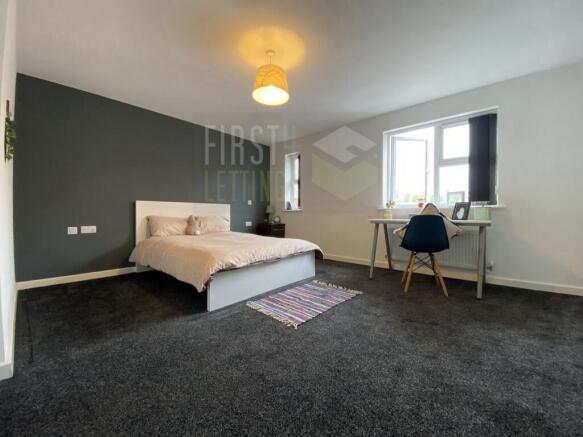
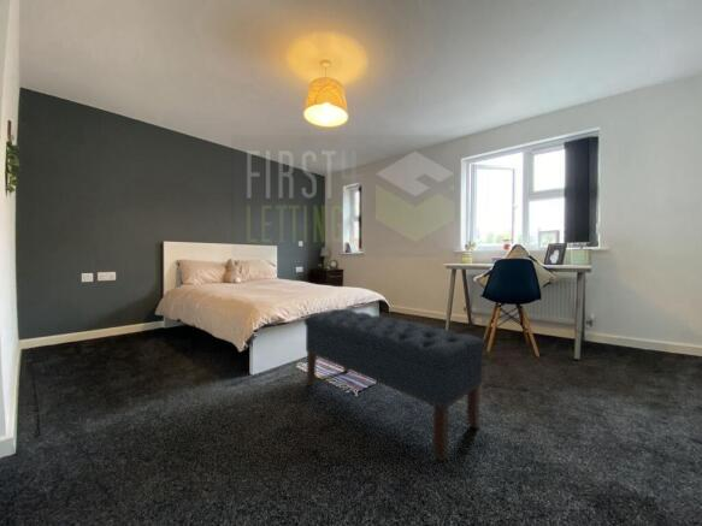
+ bench (382, 362)
